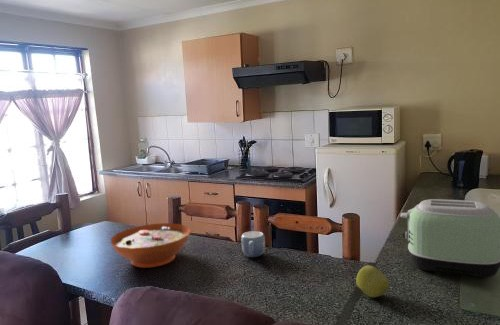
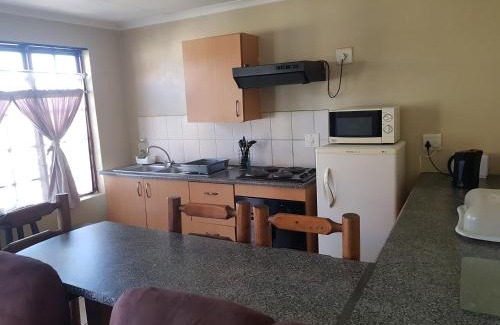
- toaster (448, 235)
- decorative bowl (152, 246)
- mug (252, 246)
- apple (372, 281)
